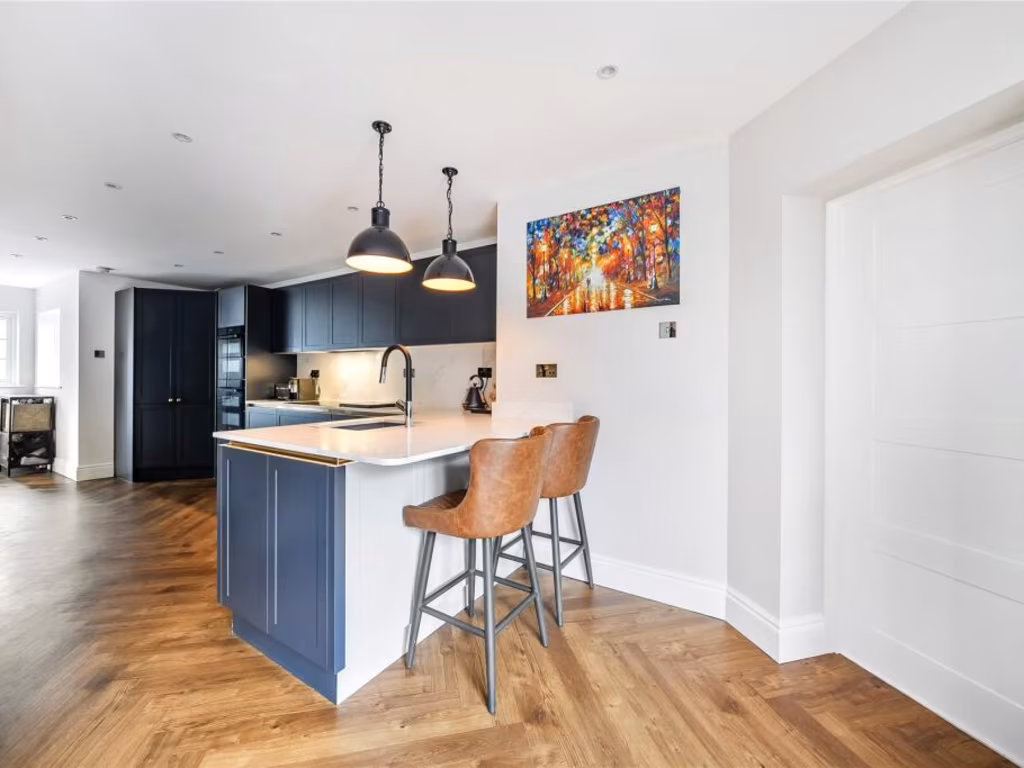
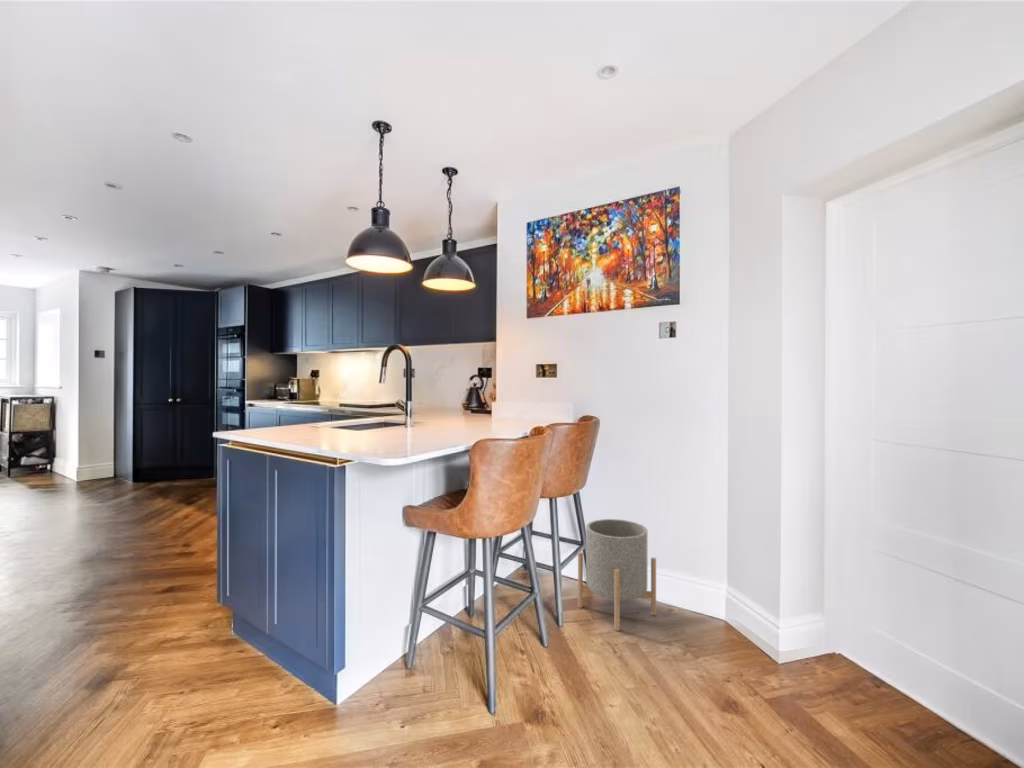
+ planter (616, 569)
